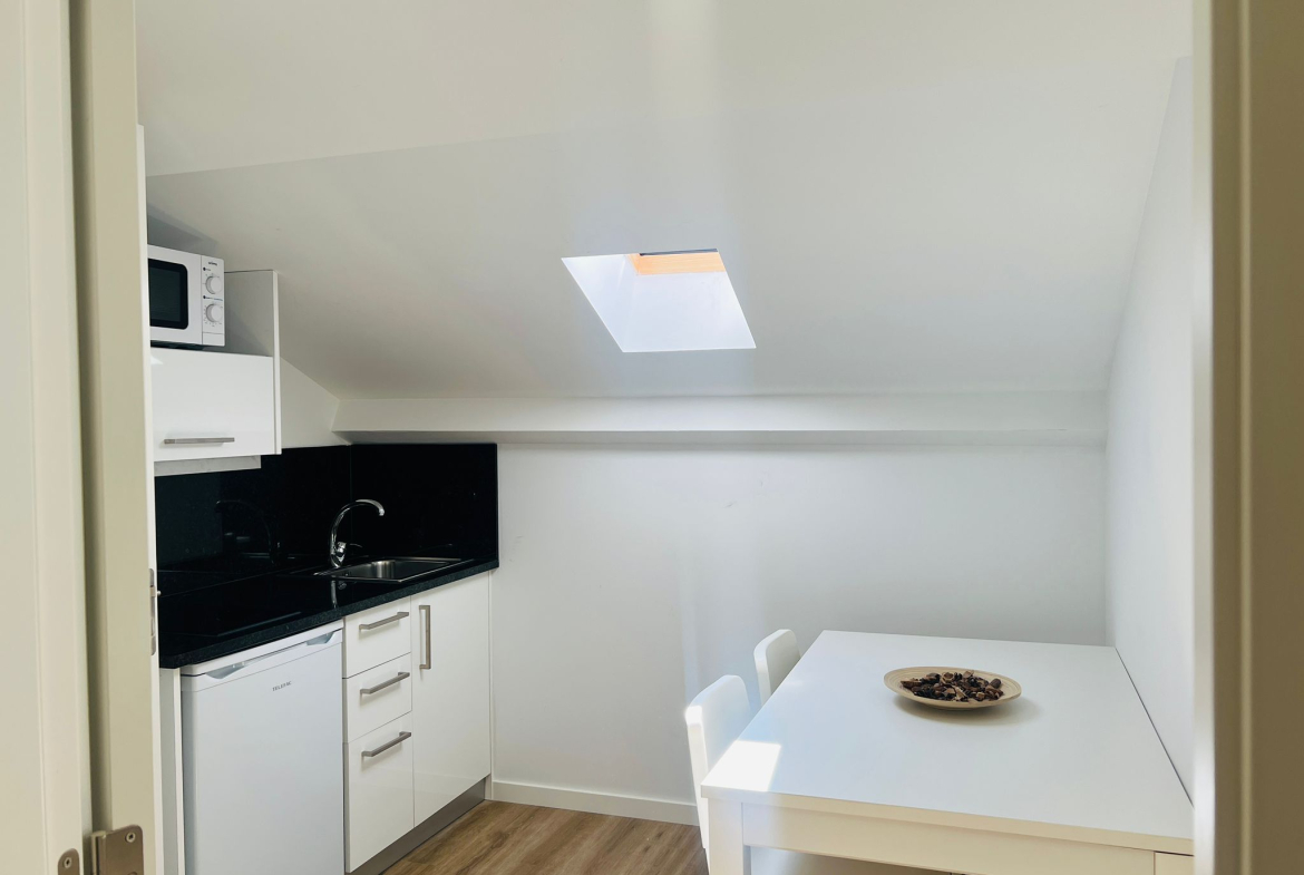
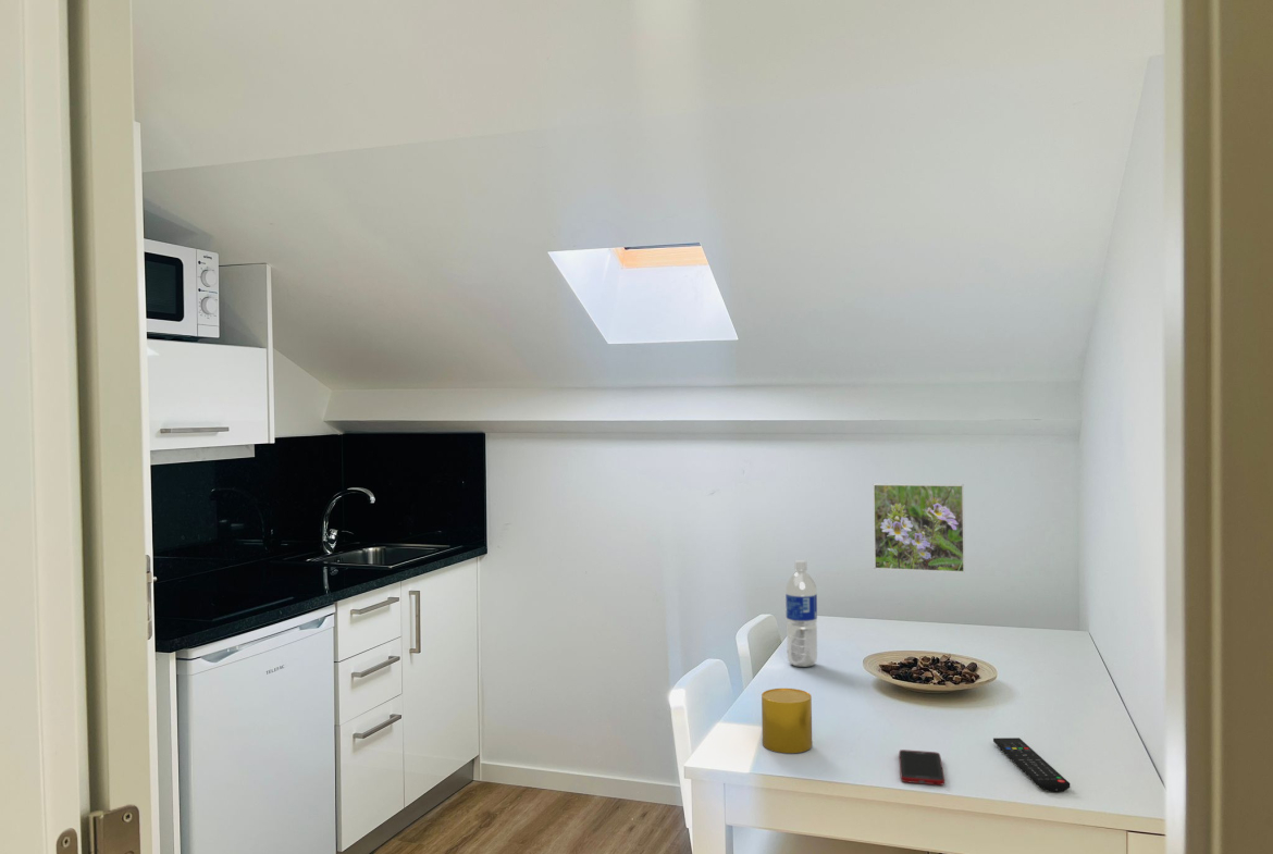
+ remote control (1029, 763)
+ cup (787, 719)
+ water bottle (801, 612)
+ cell phone (920, 767)
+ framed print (918, 527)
